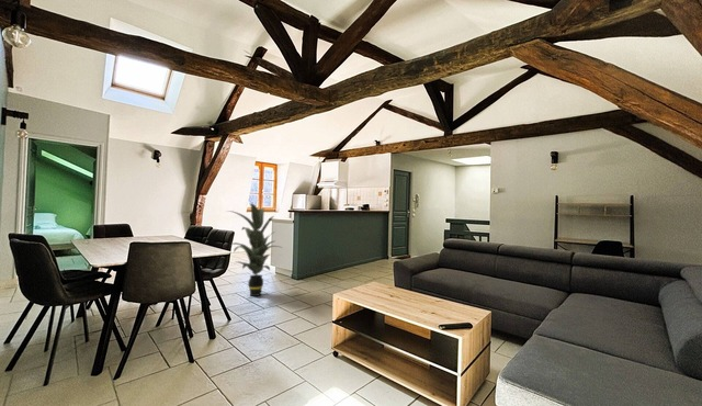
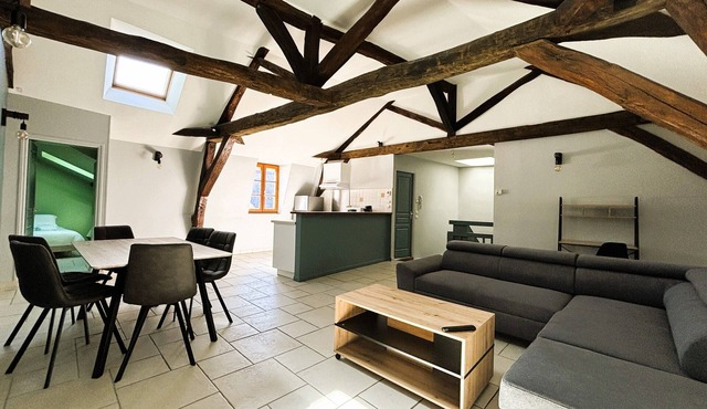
- indoor plant (252, 249)
